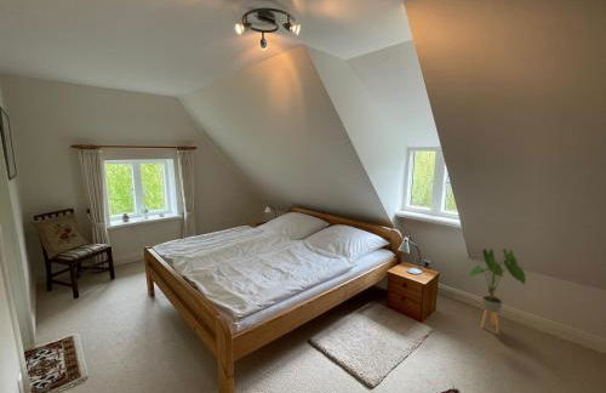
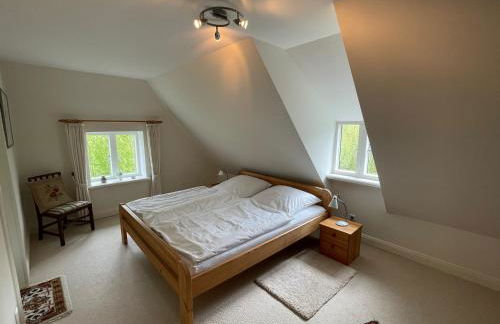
- house plant (494, 289)
